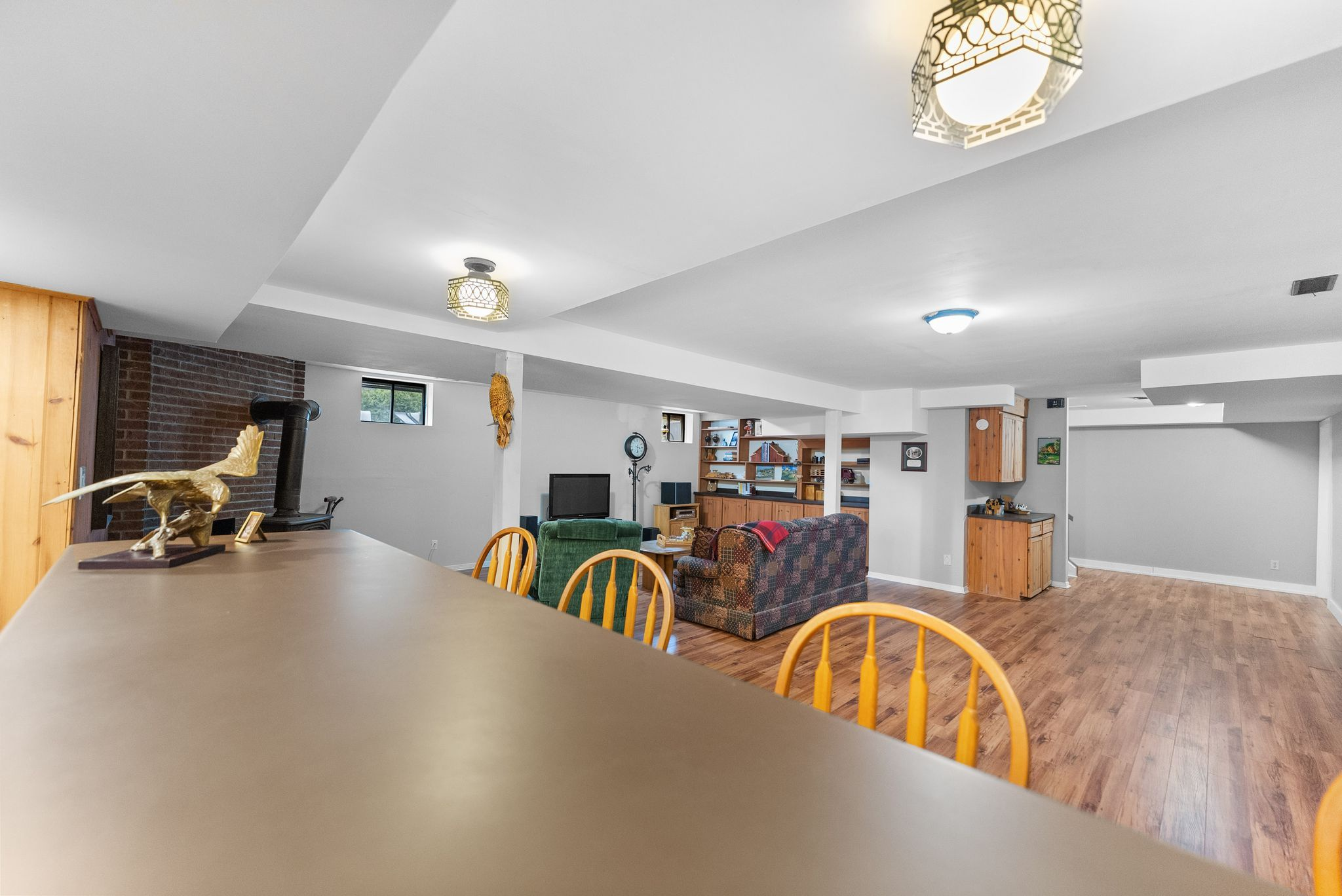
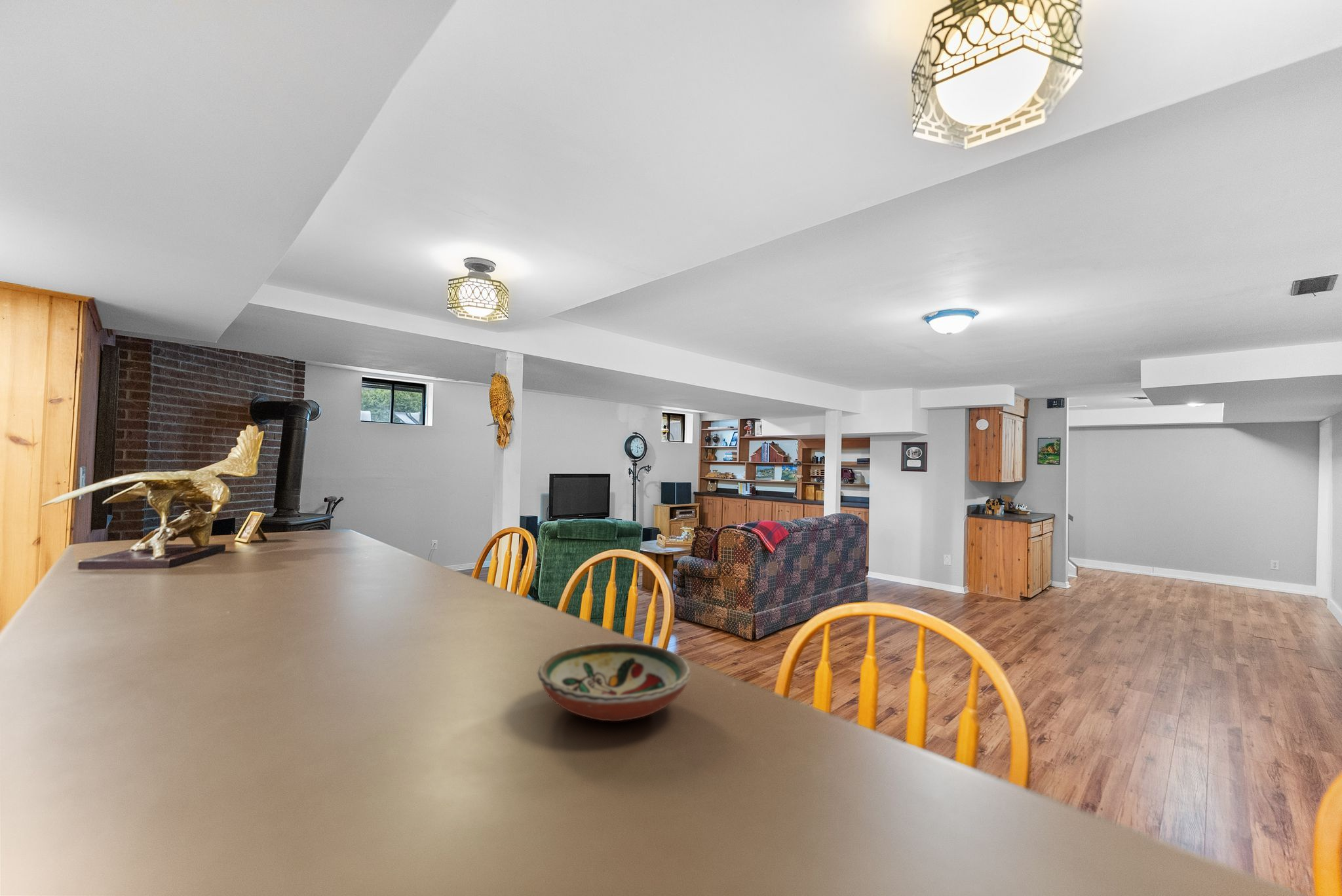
+ decorative bowl (615, 685)
